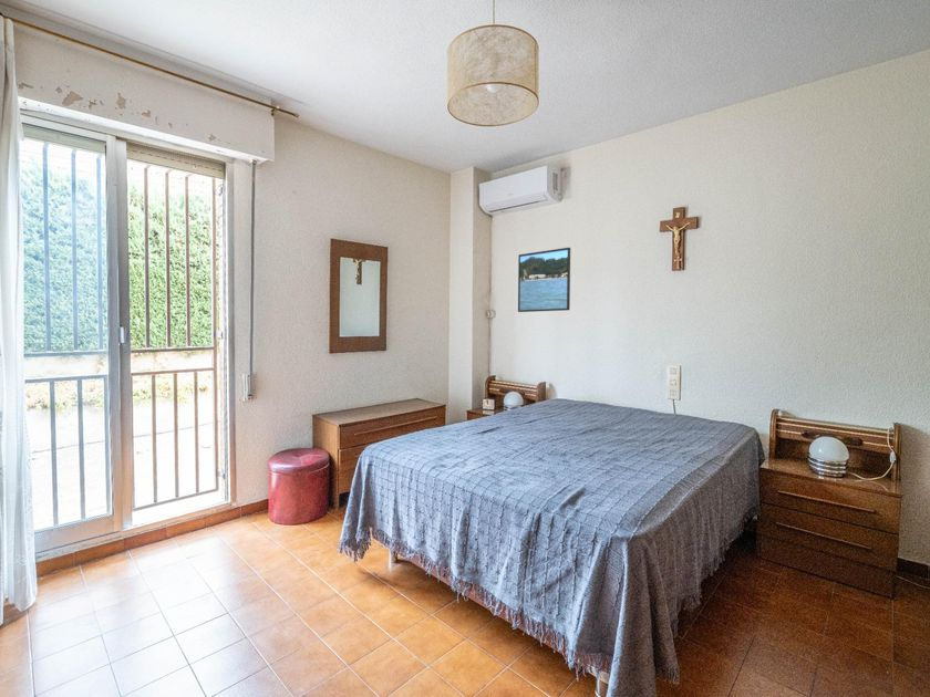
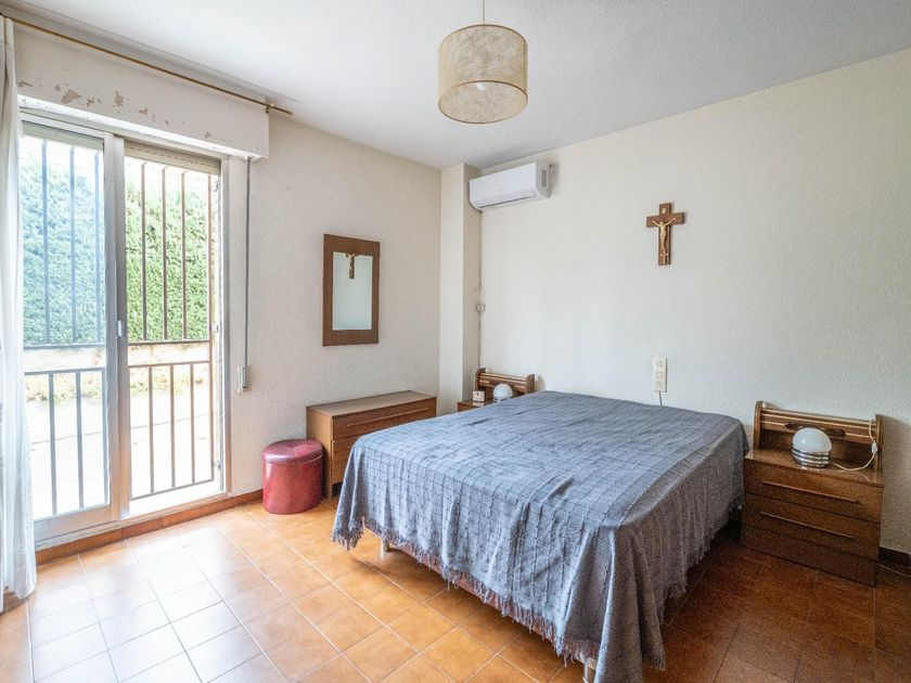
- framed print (542, 281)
